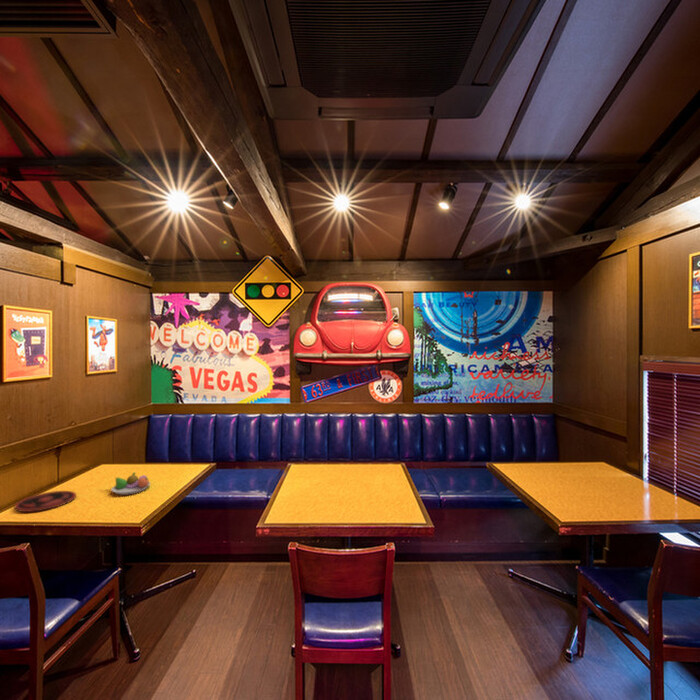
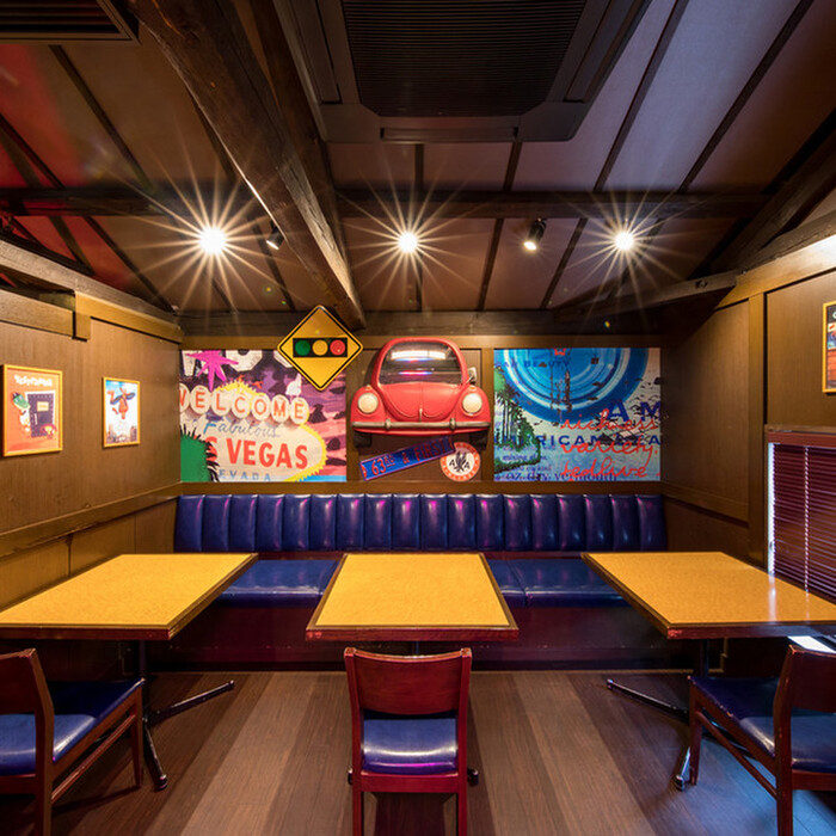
- fruit bowl (130, 482)
- plate (46, 500)
